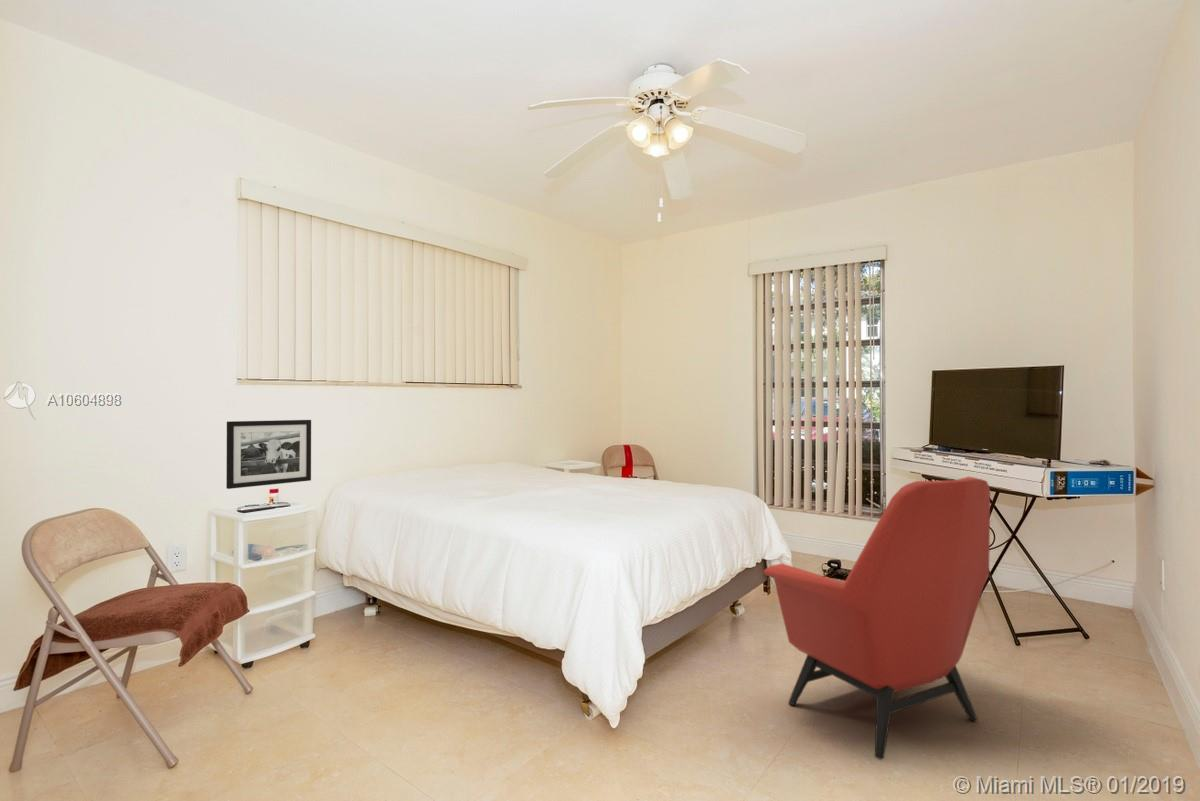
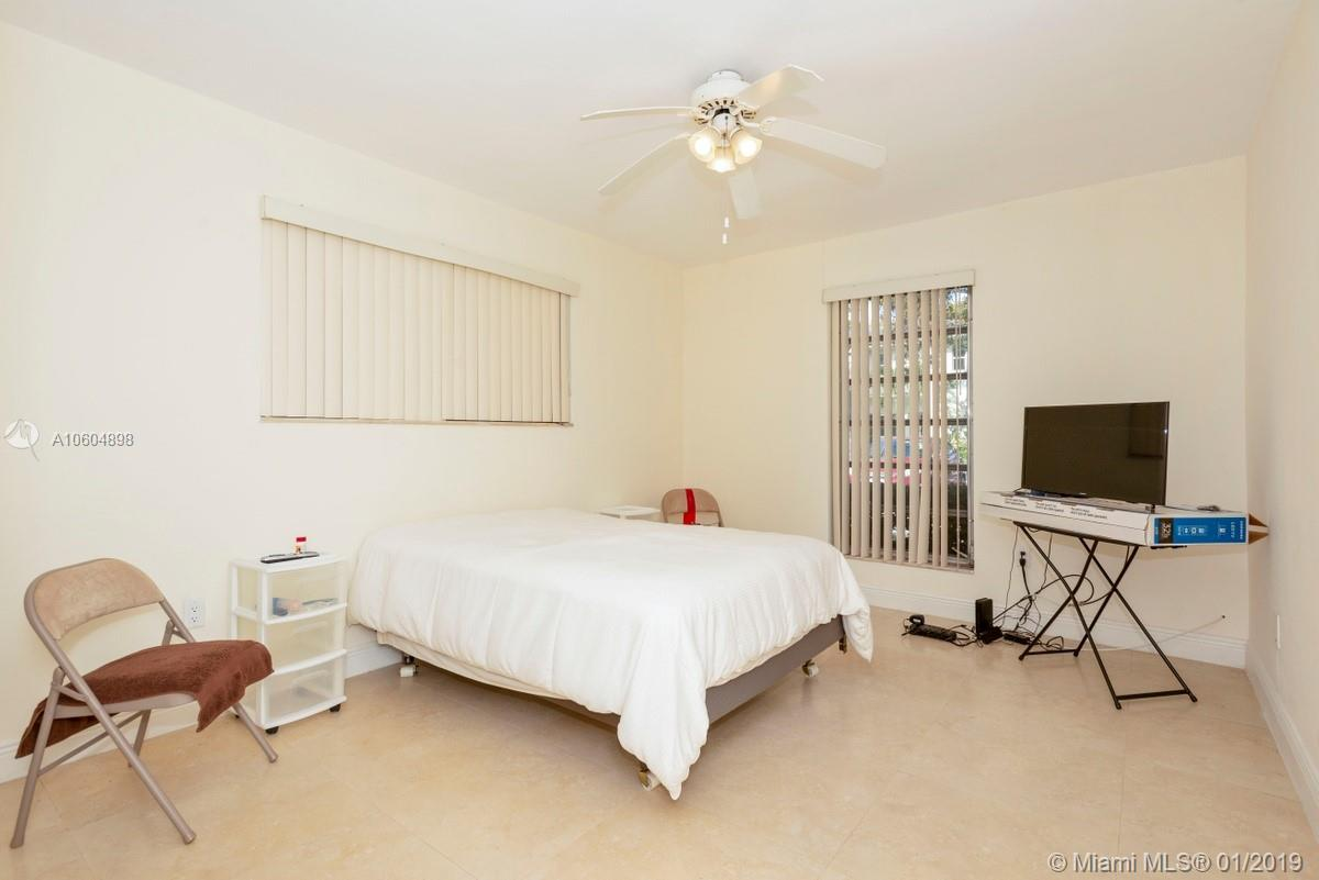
- picture frame (270, 452)
- armchair (873, 589)
